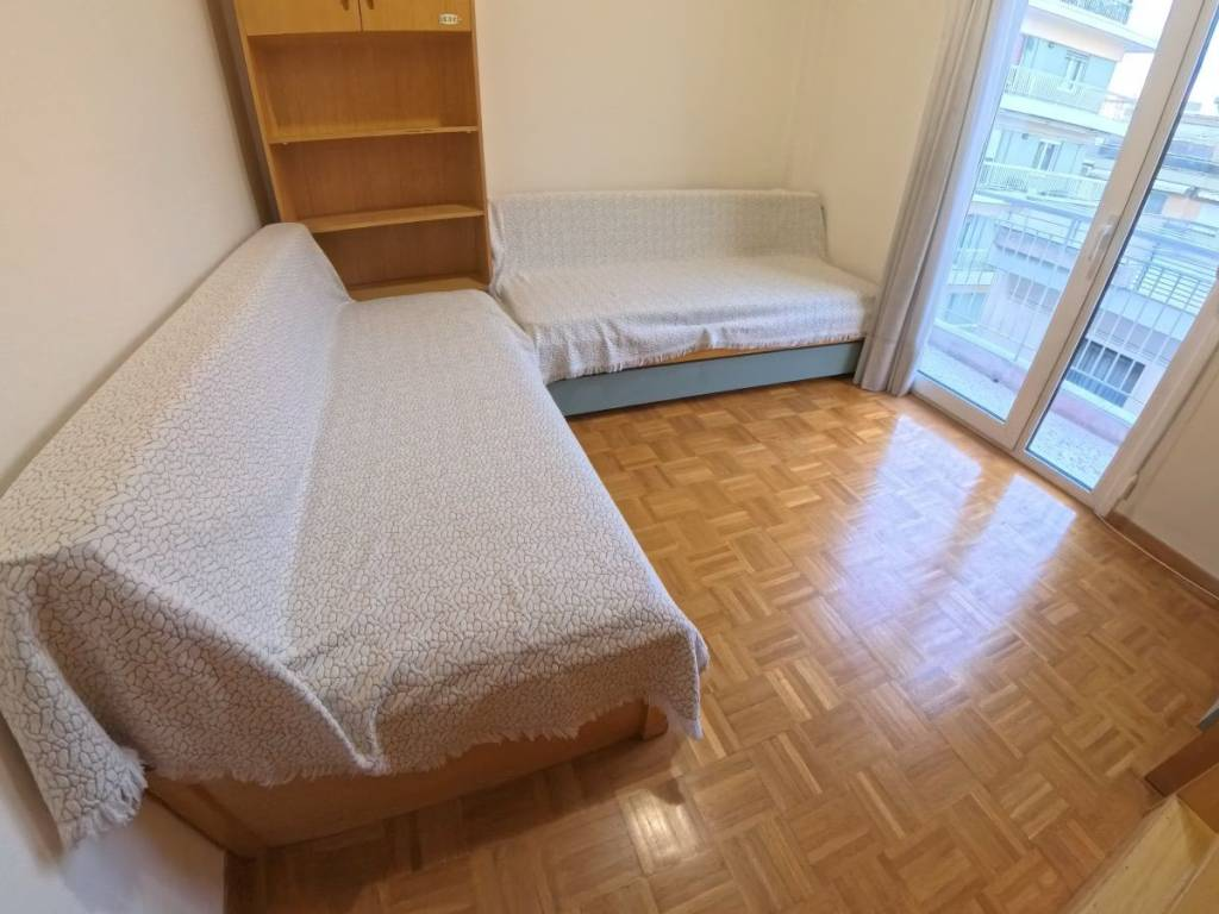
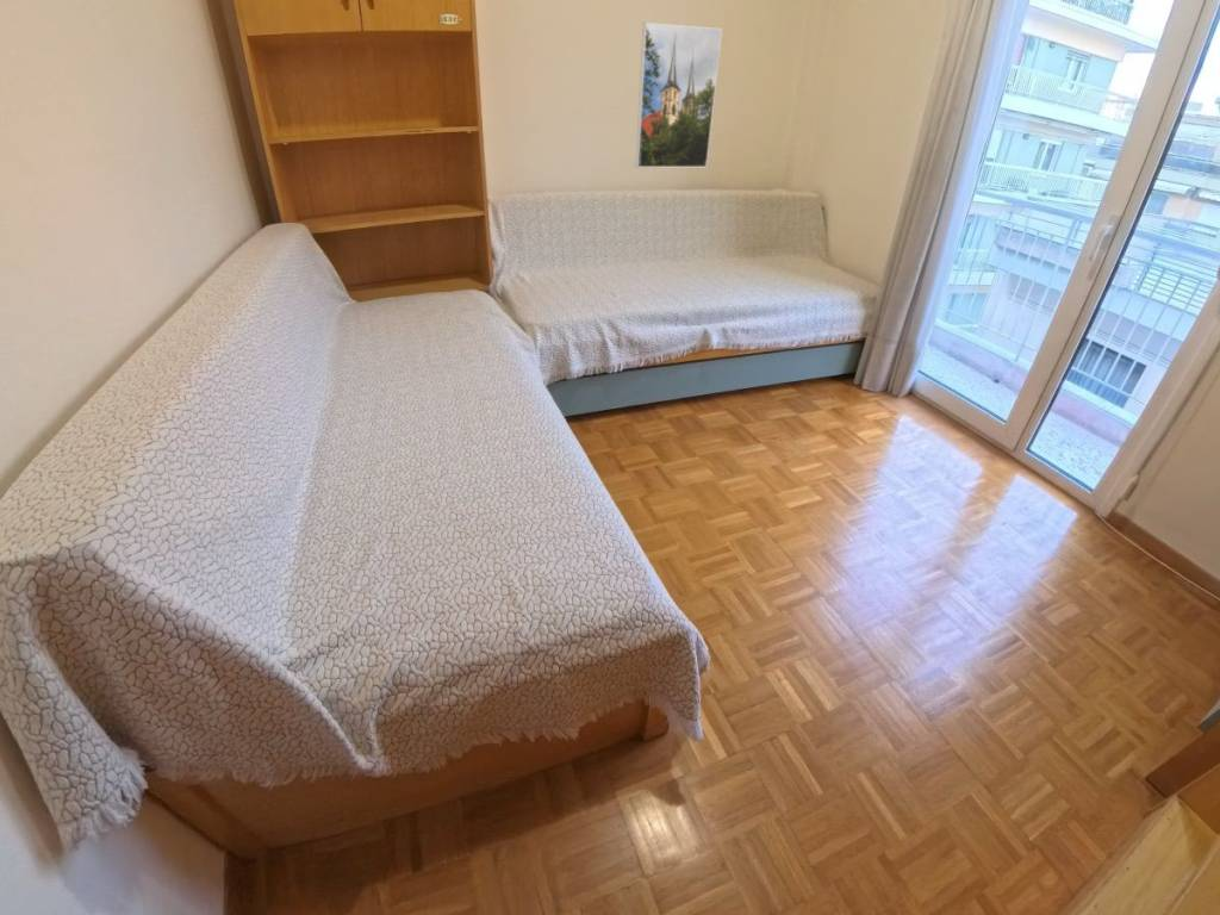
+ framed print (677, 100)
